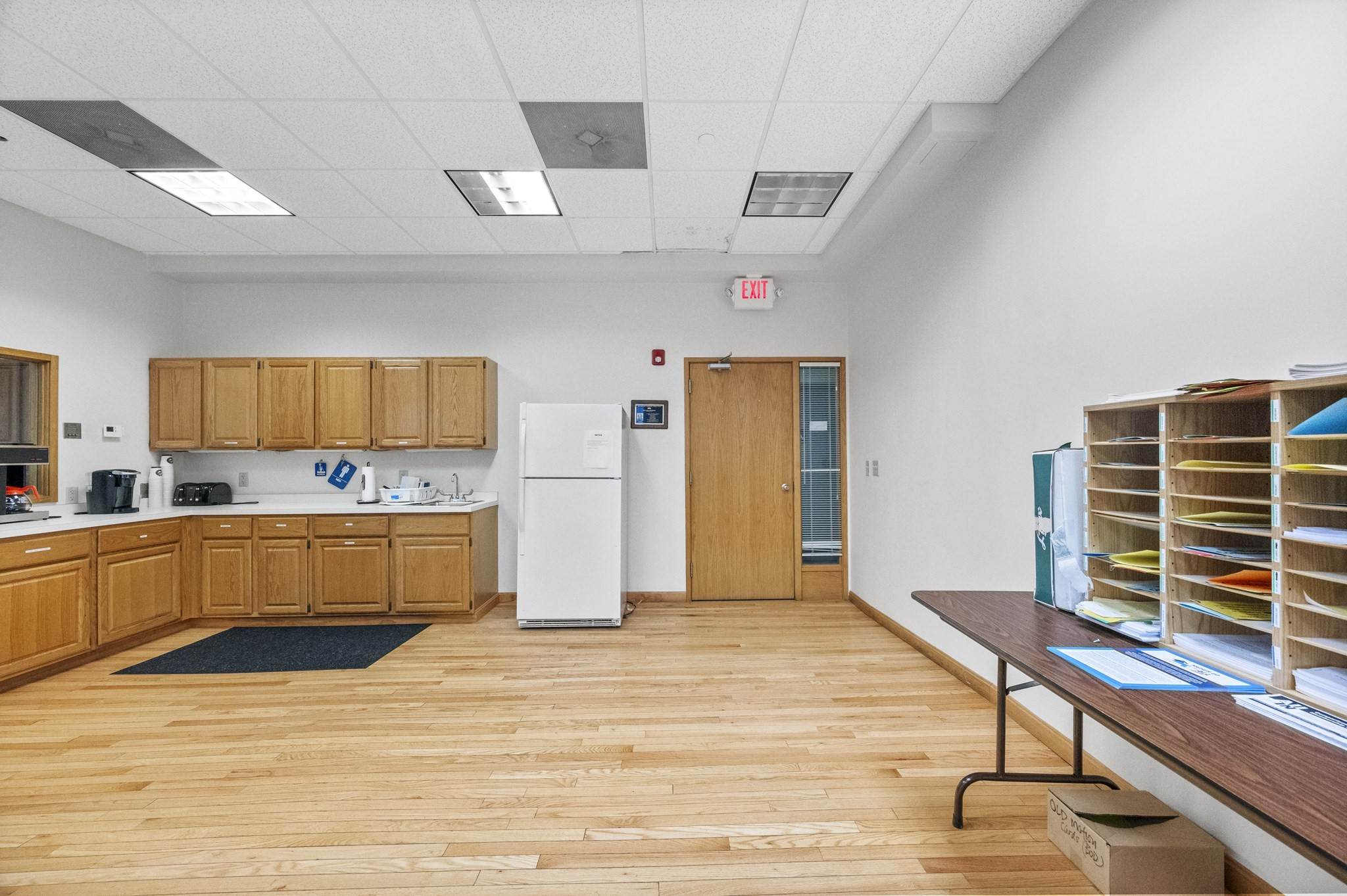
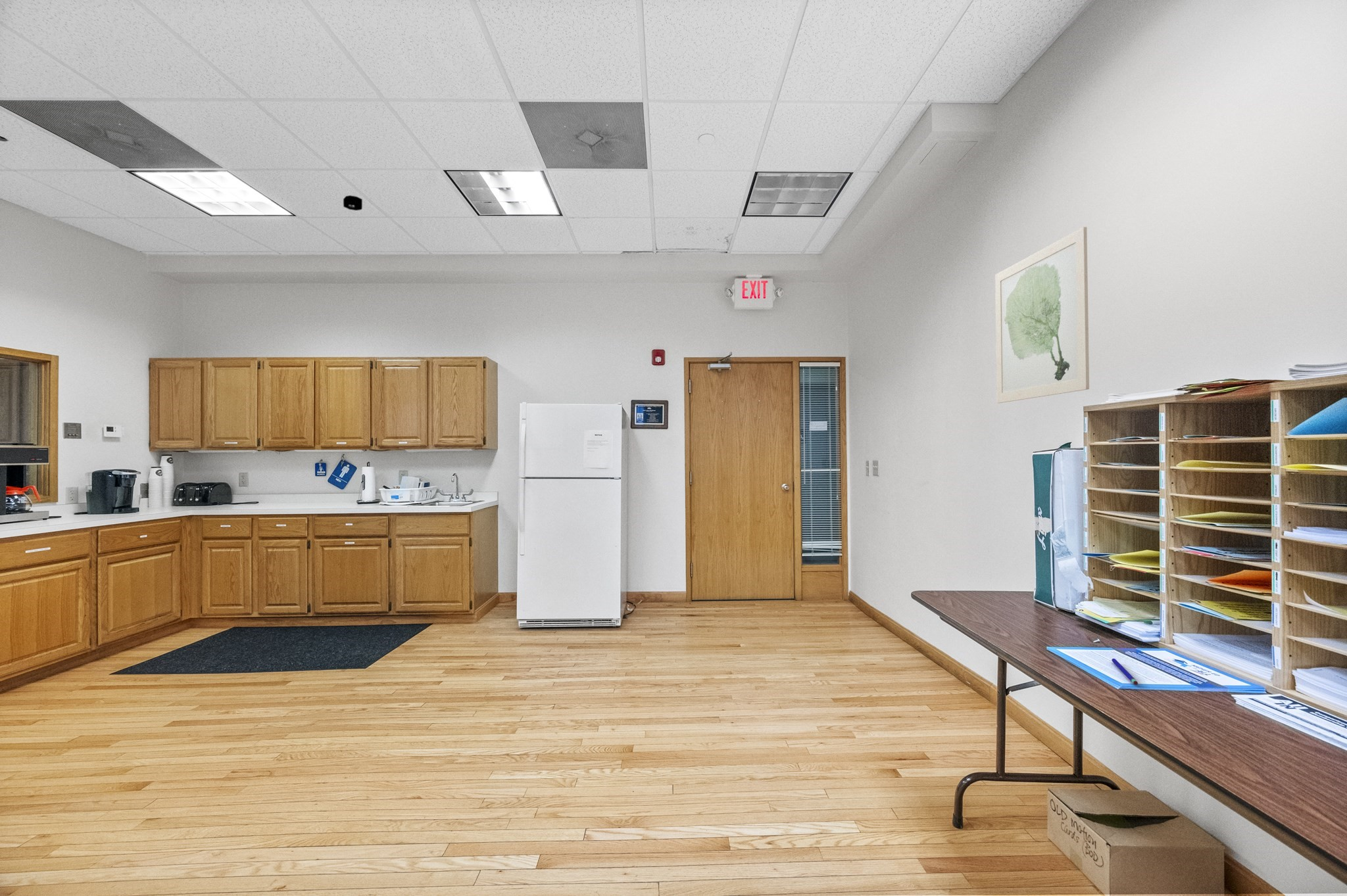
+ pen (1124, 671)
+ wall art (1037, 325)
+ smoke detector (353, 202)
